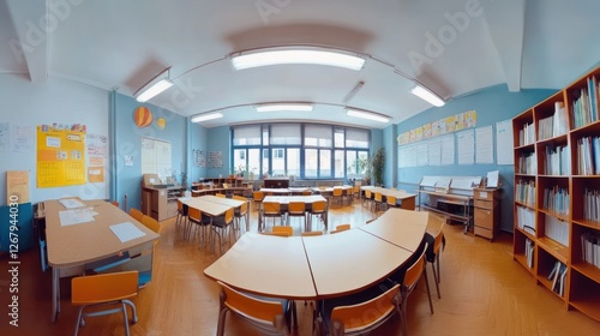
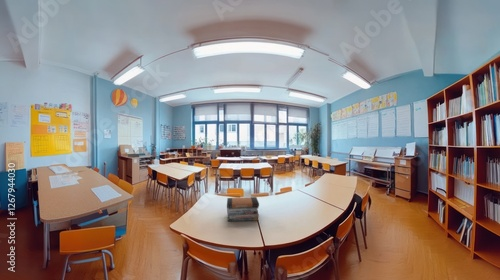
+ book stack (242, 208)
